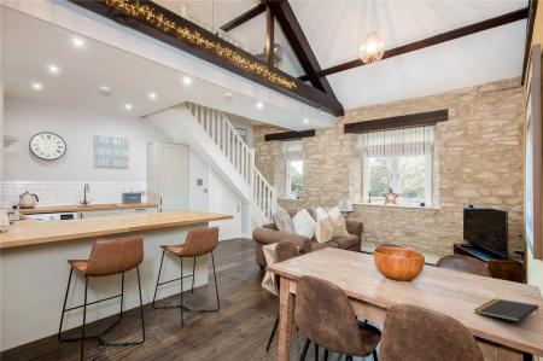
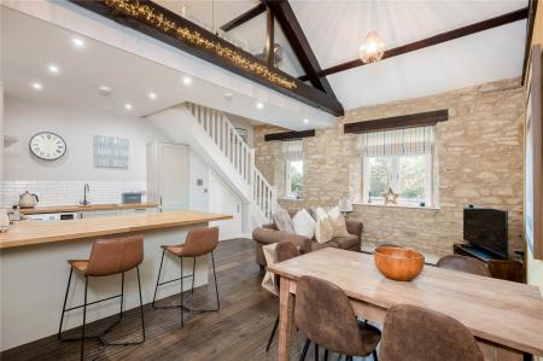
- notepad (506, 308)
